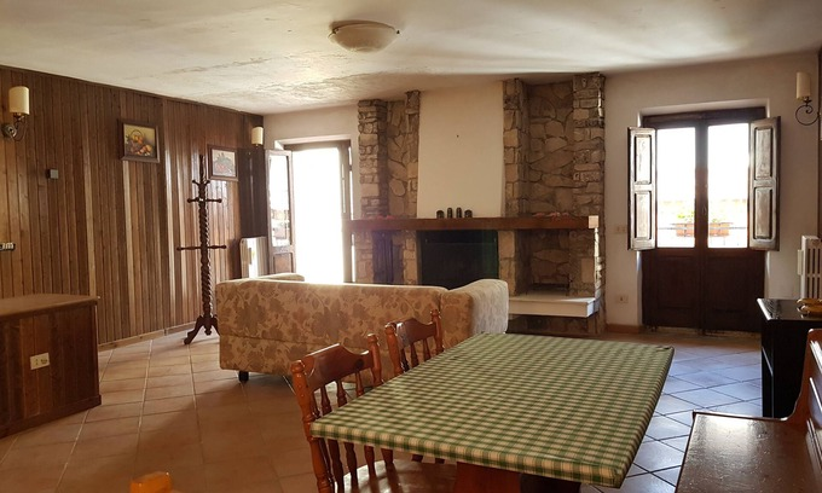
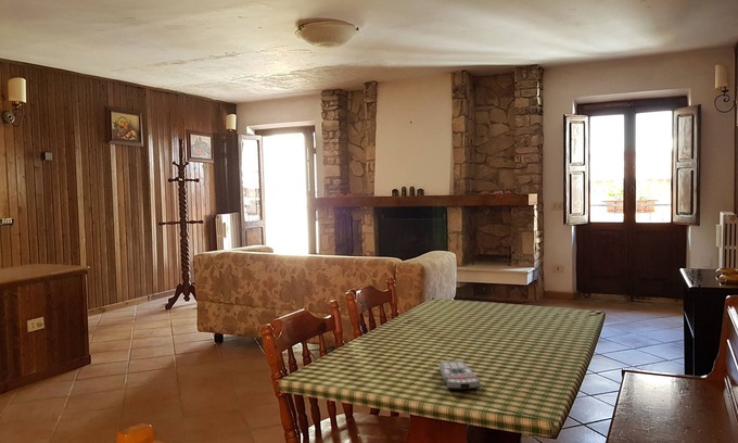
+ remote control (457, 375)
